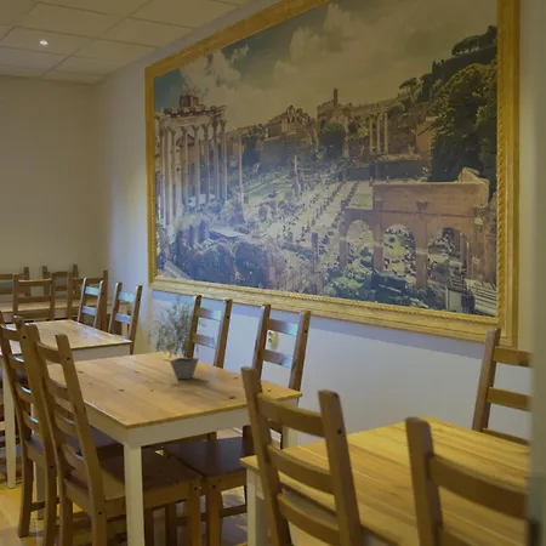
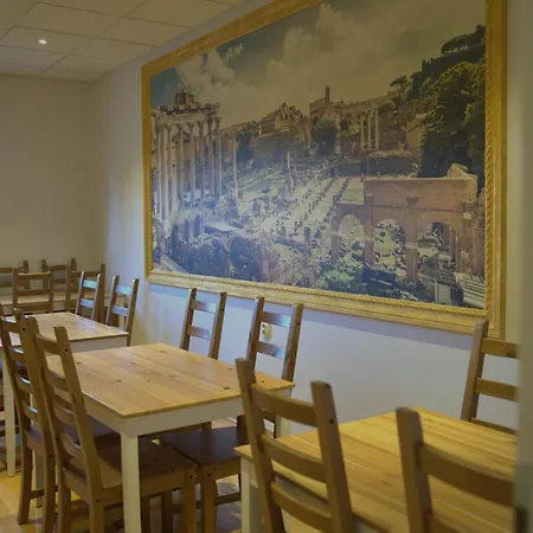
- potted plant (177, 337)
